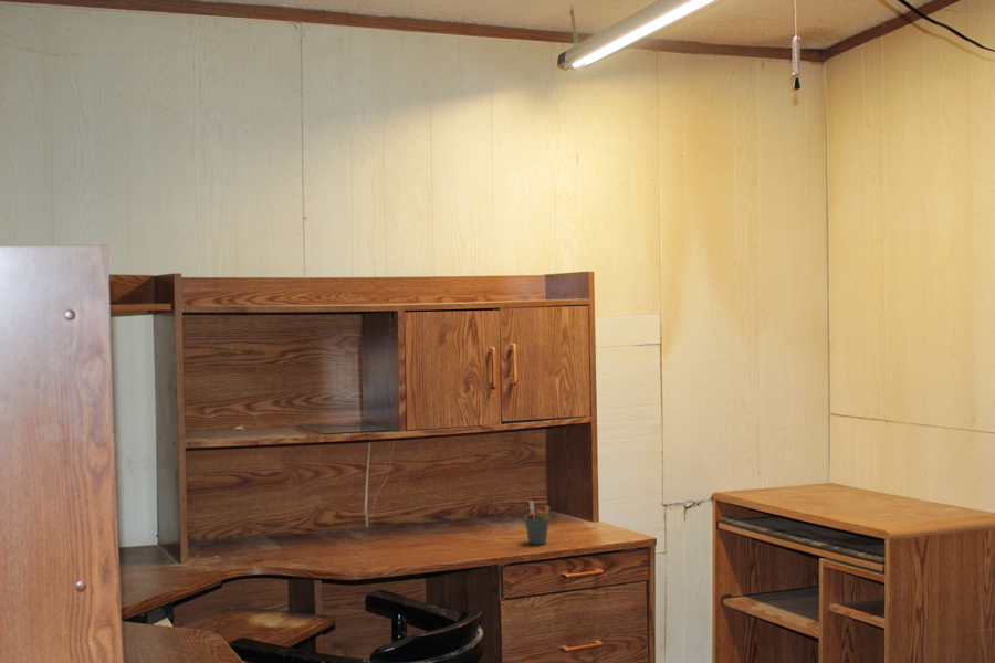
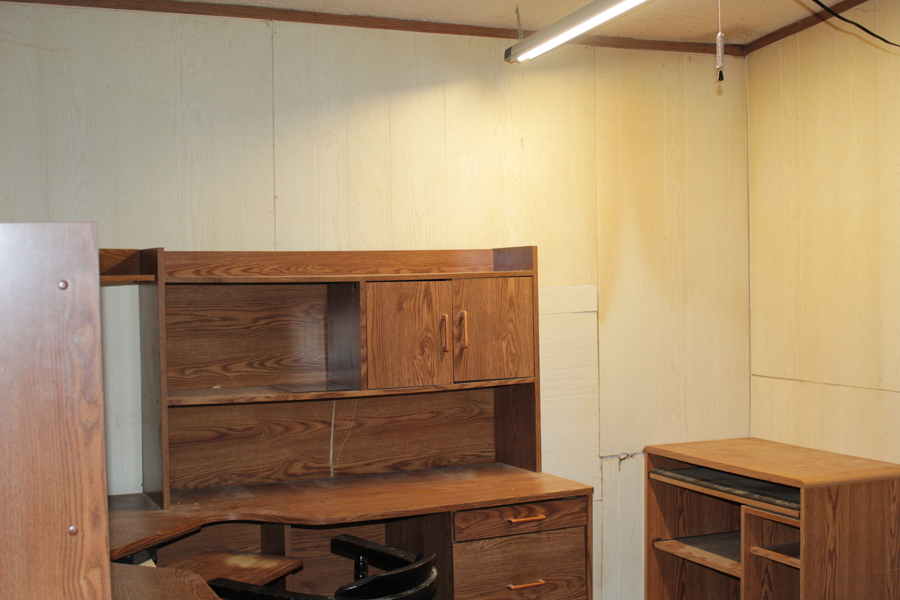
- pen holder (537, 523)
